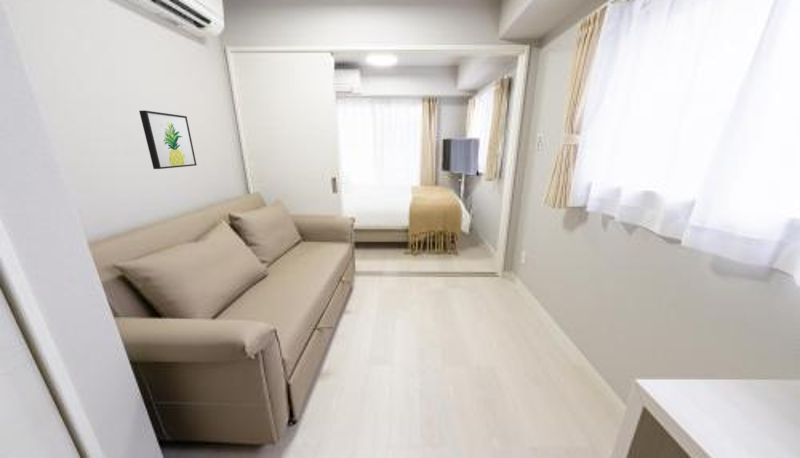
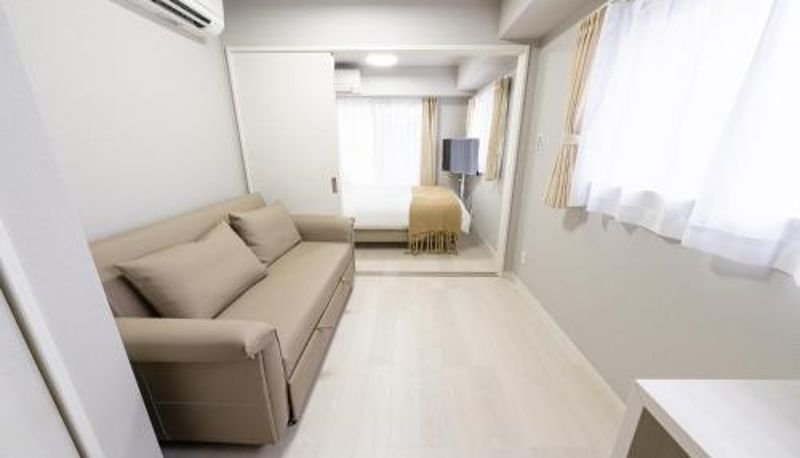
- wall art (171, 141)
